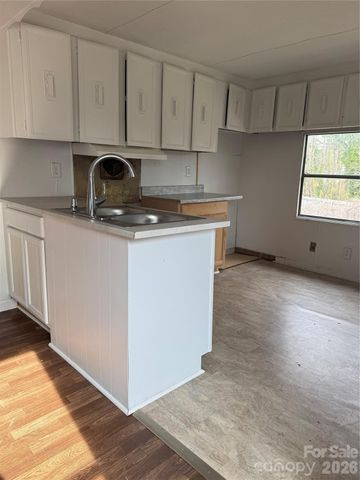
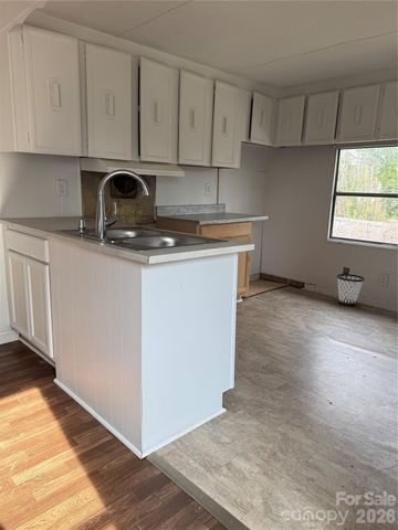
+ wastebasket (348, 290)
